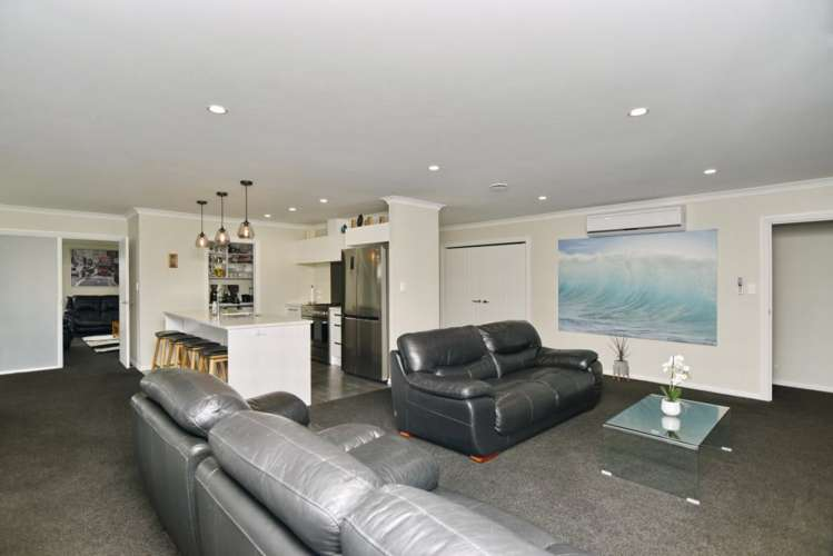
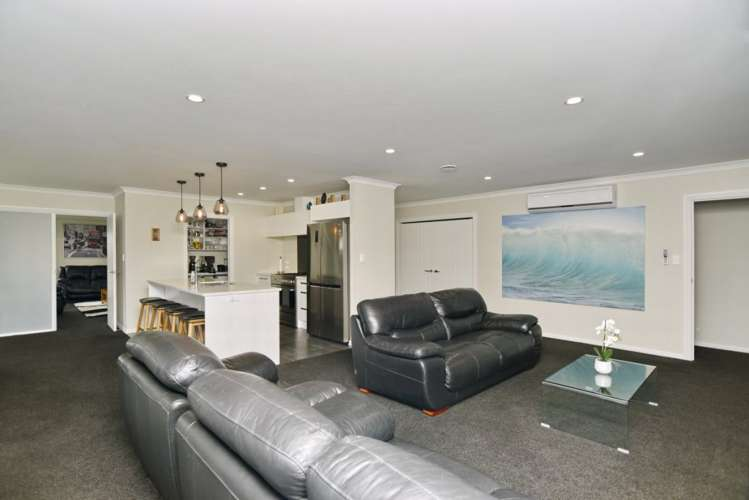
- house plant (621, 355)
